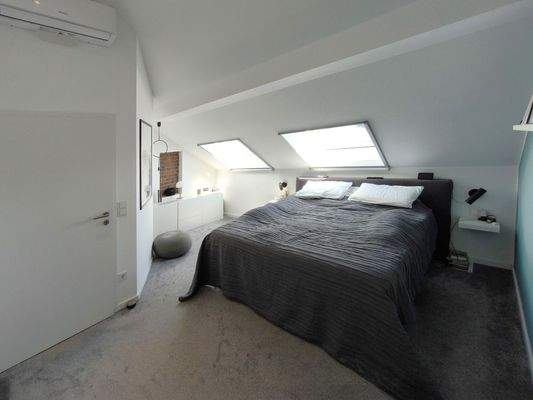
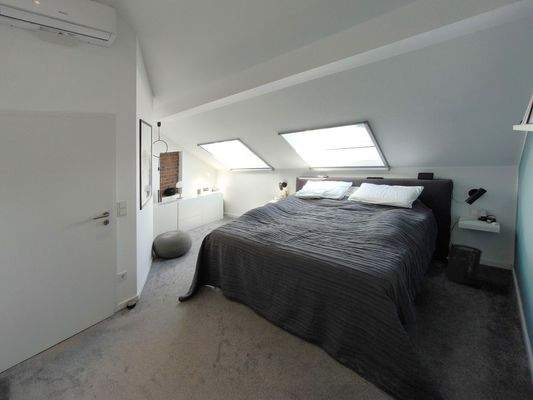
+ trash can (463, 263)
